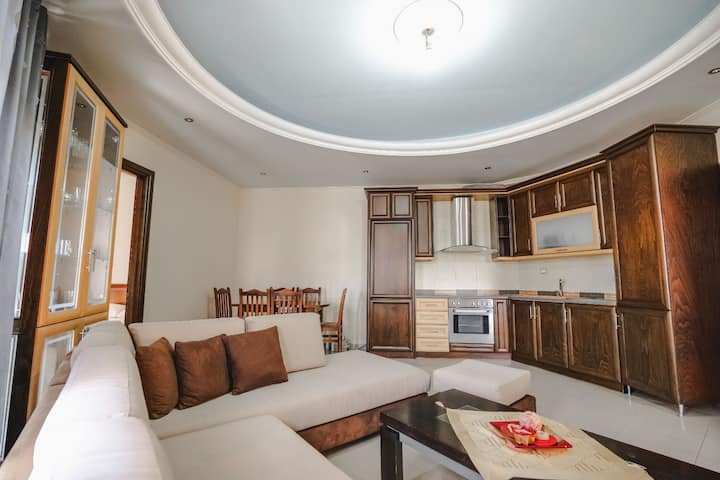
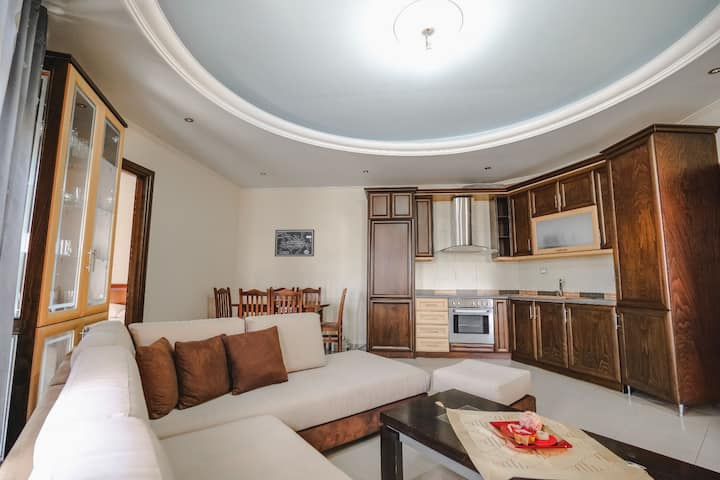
+ wall art (294, 243)
